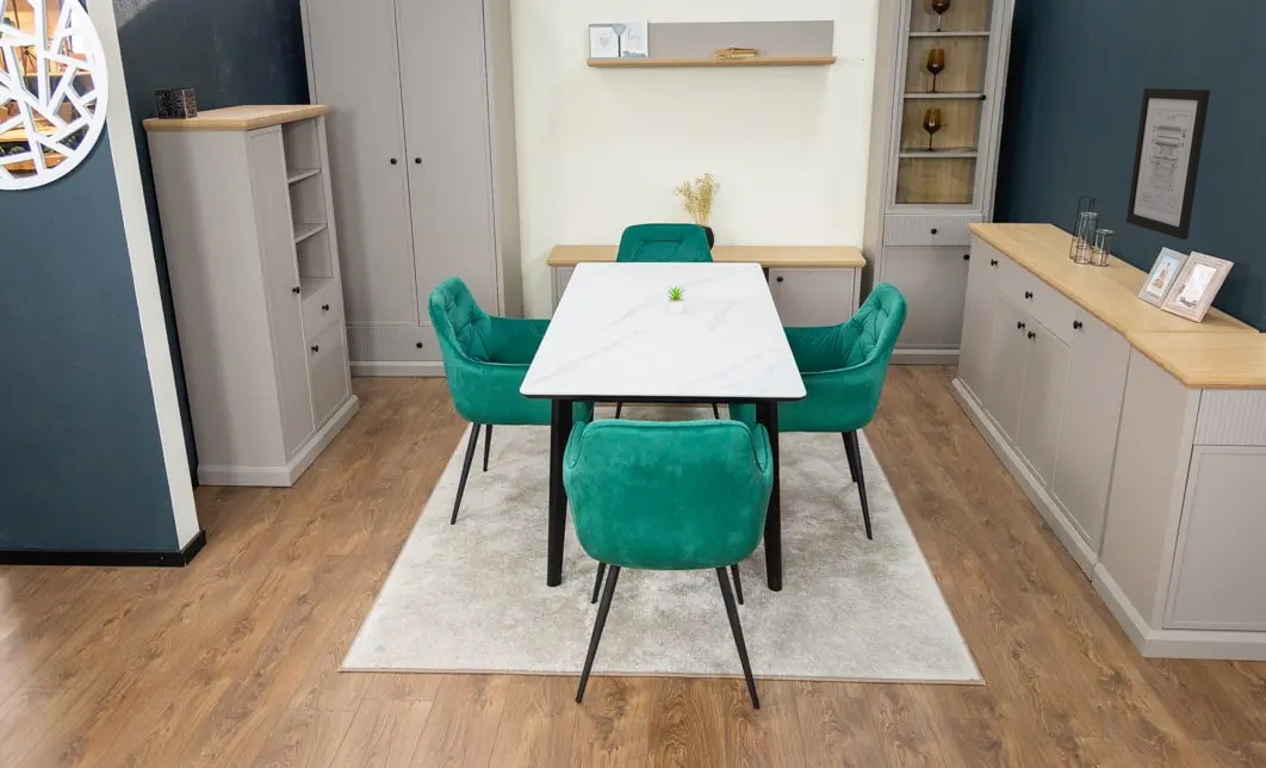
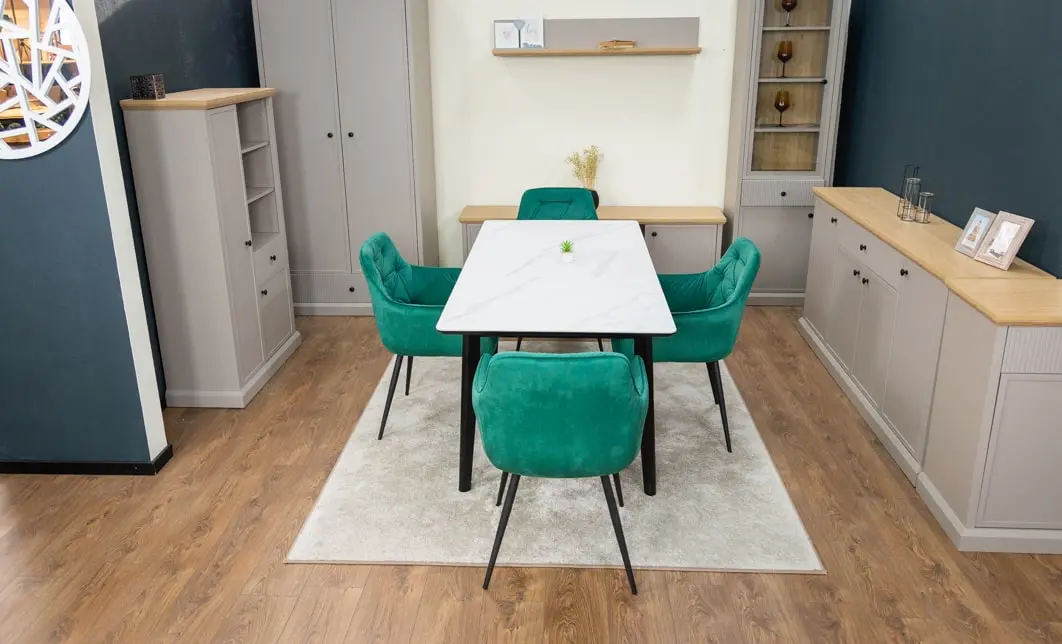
- wall art (1165, 161)
